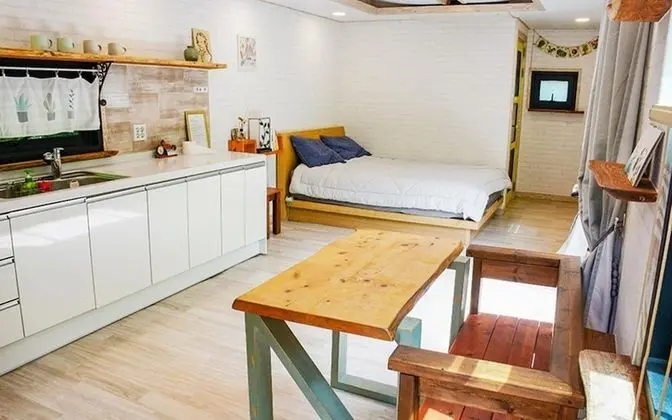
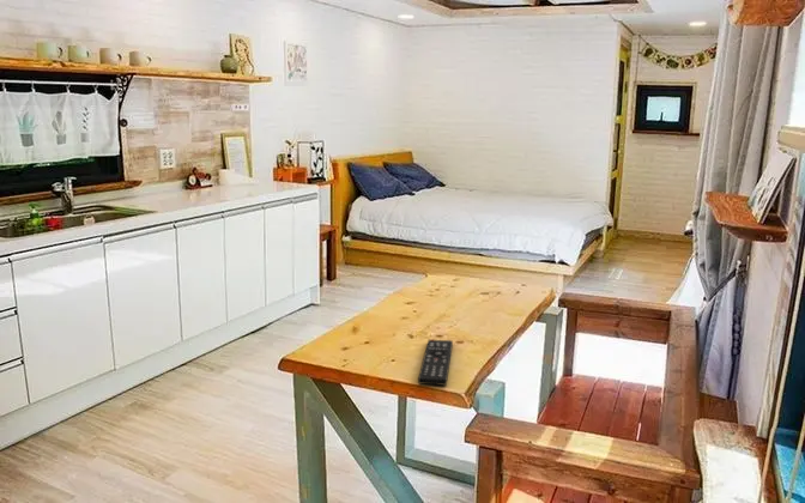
+ remote control (436, 359)
